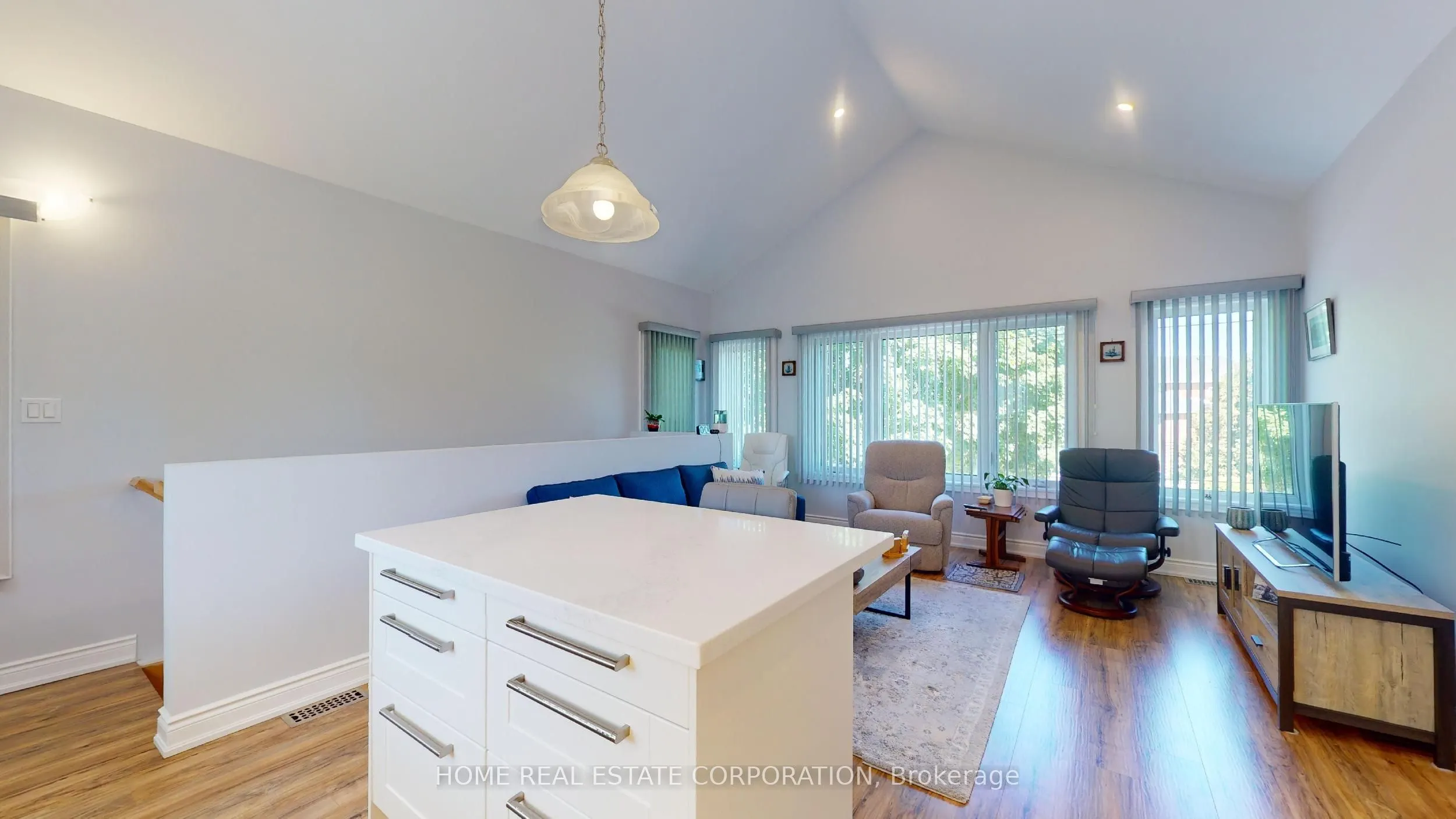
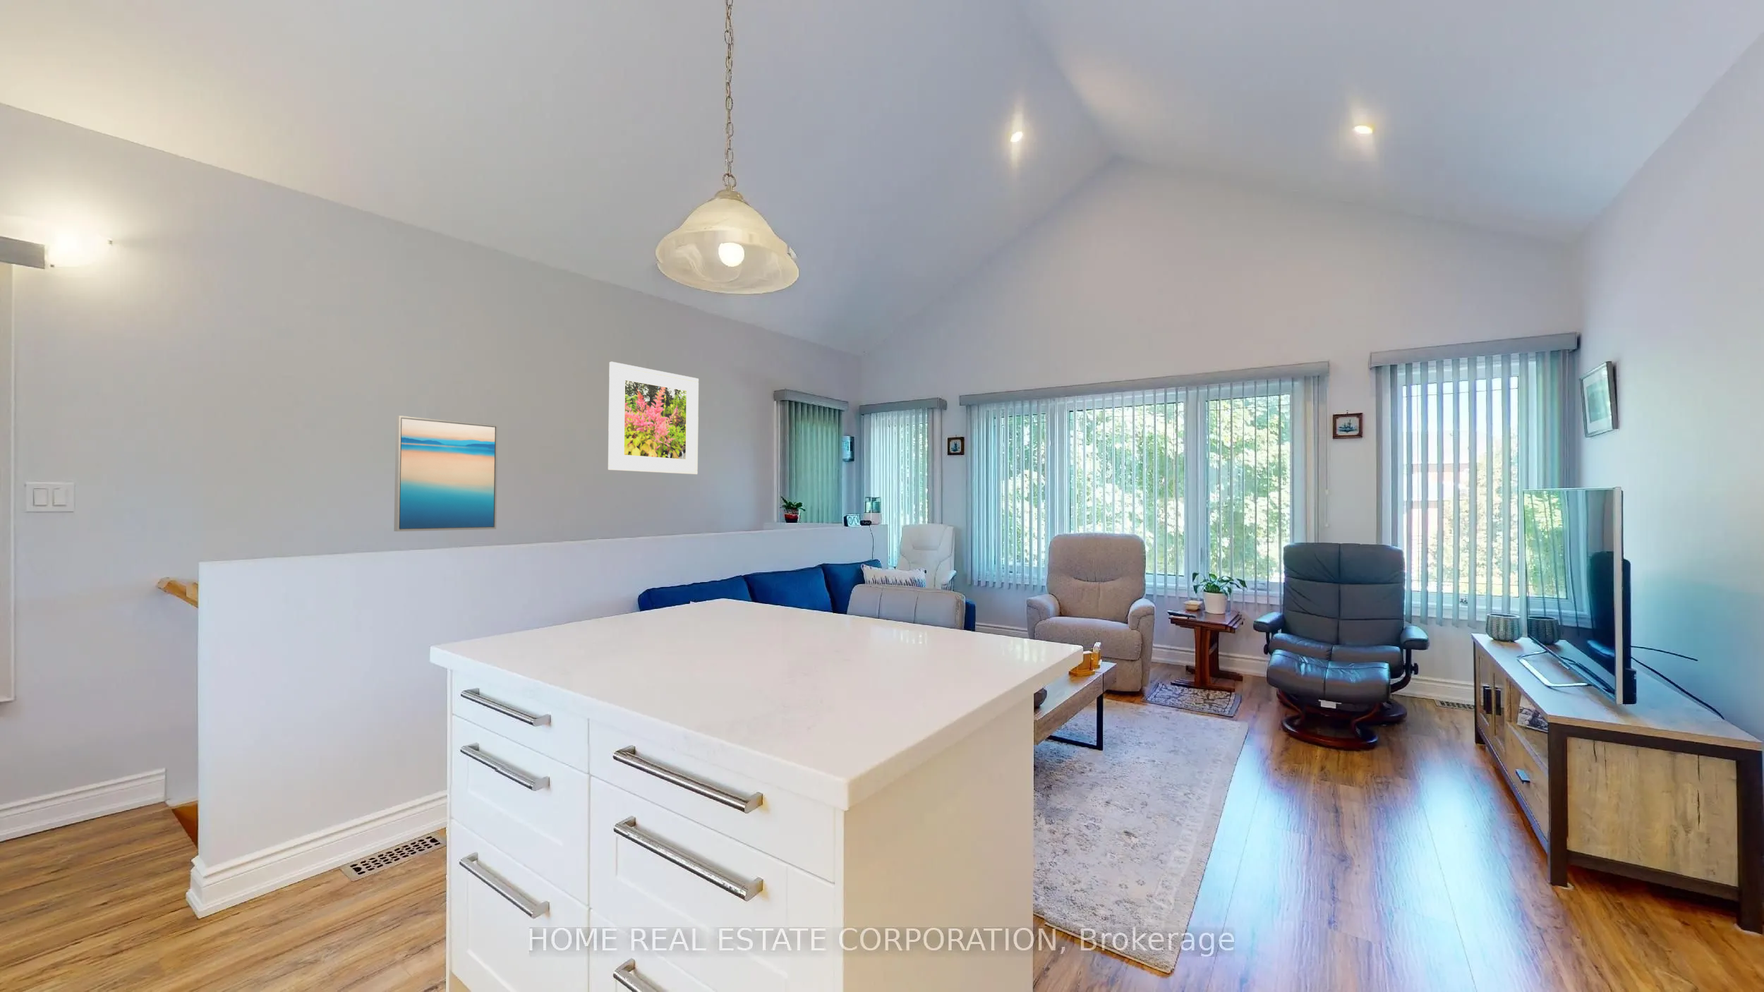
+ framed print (655, 422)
+ wall art (448, 475)
